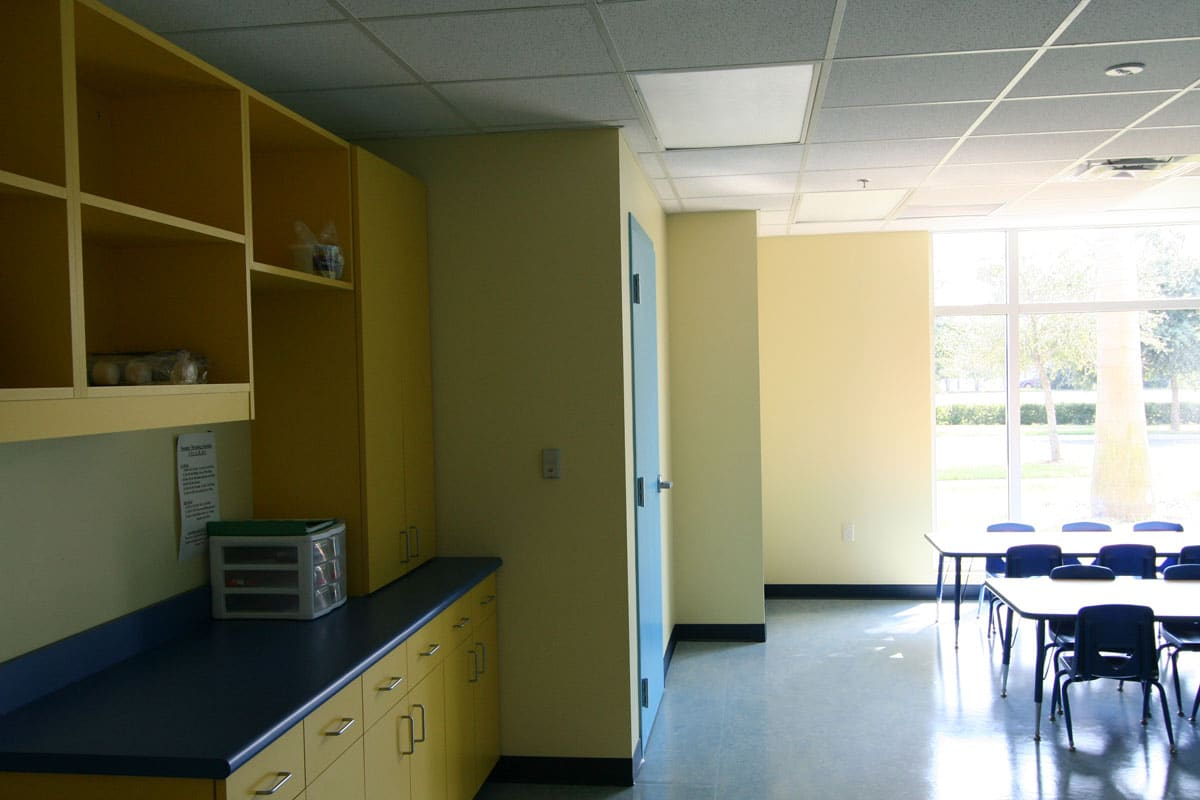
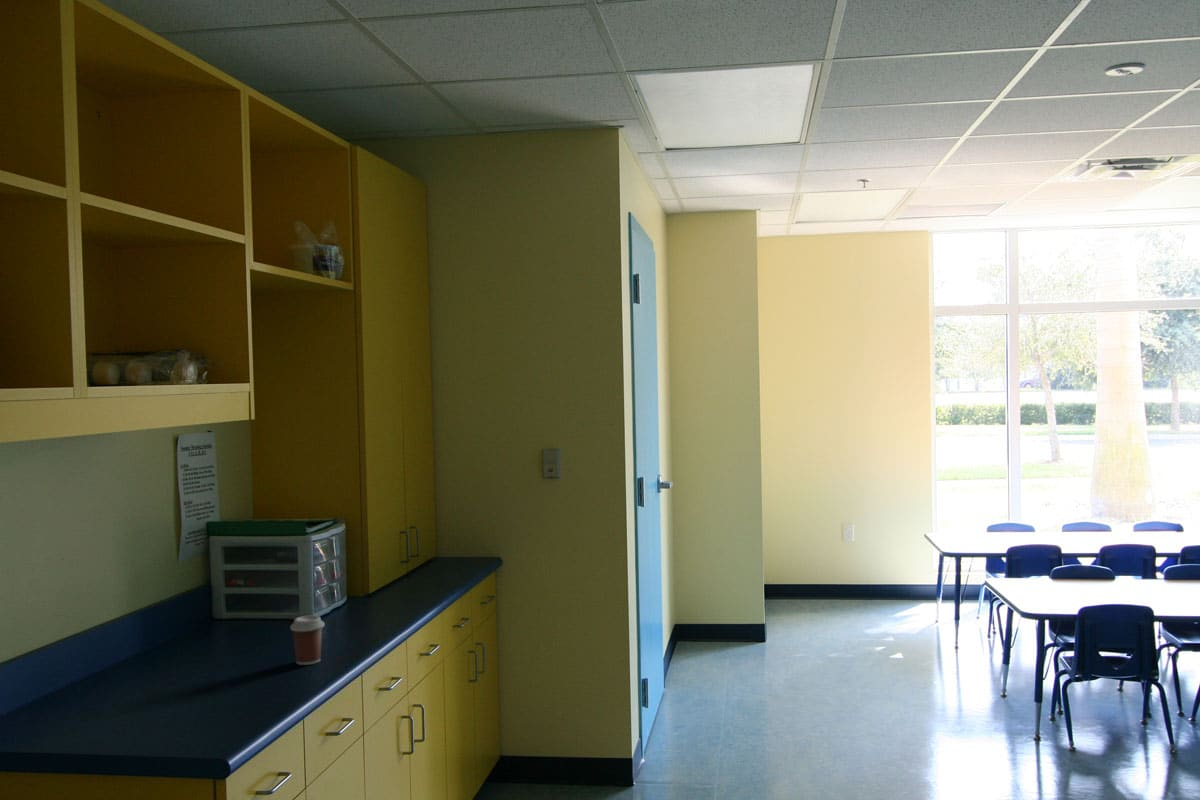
+ coffee cup (307, 639)
